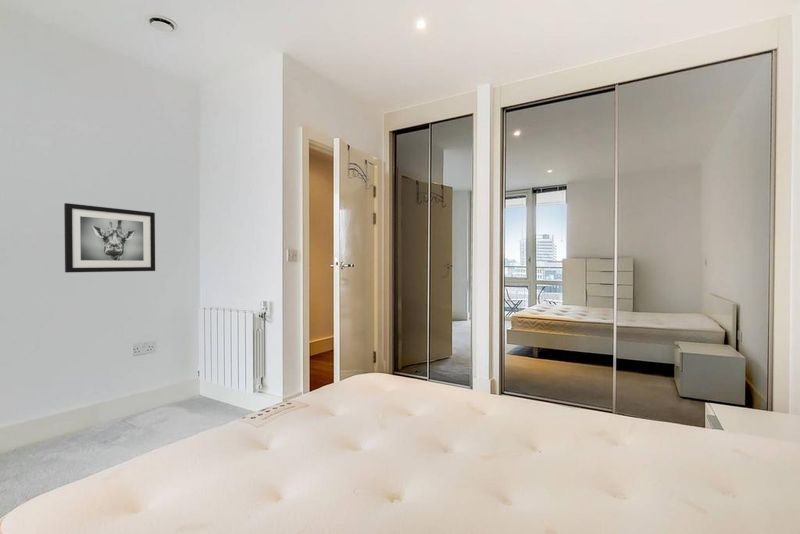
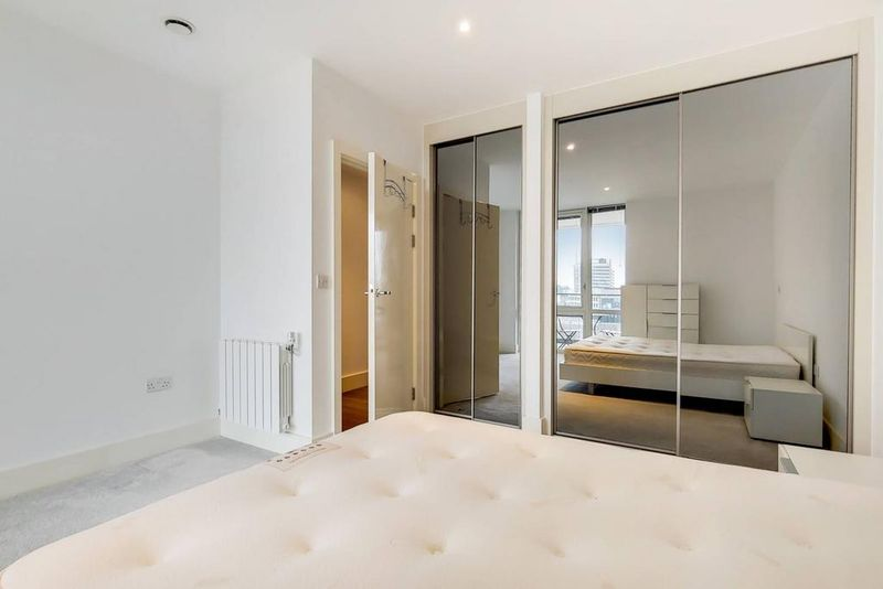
- wall art (113, 240)
